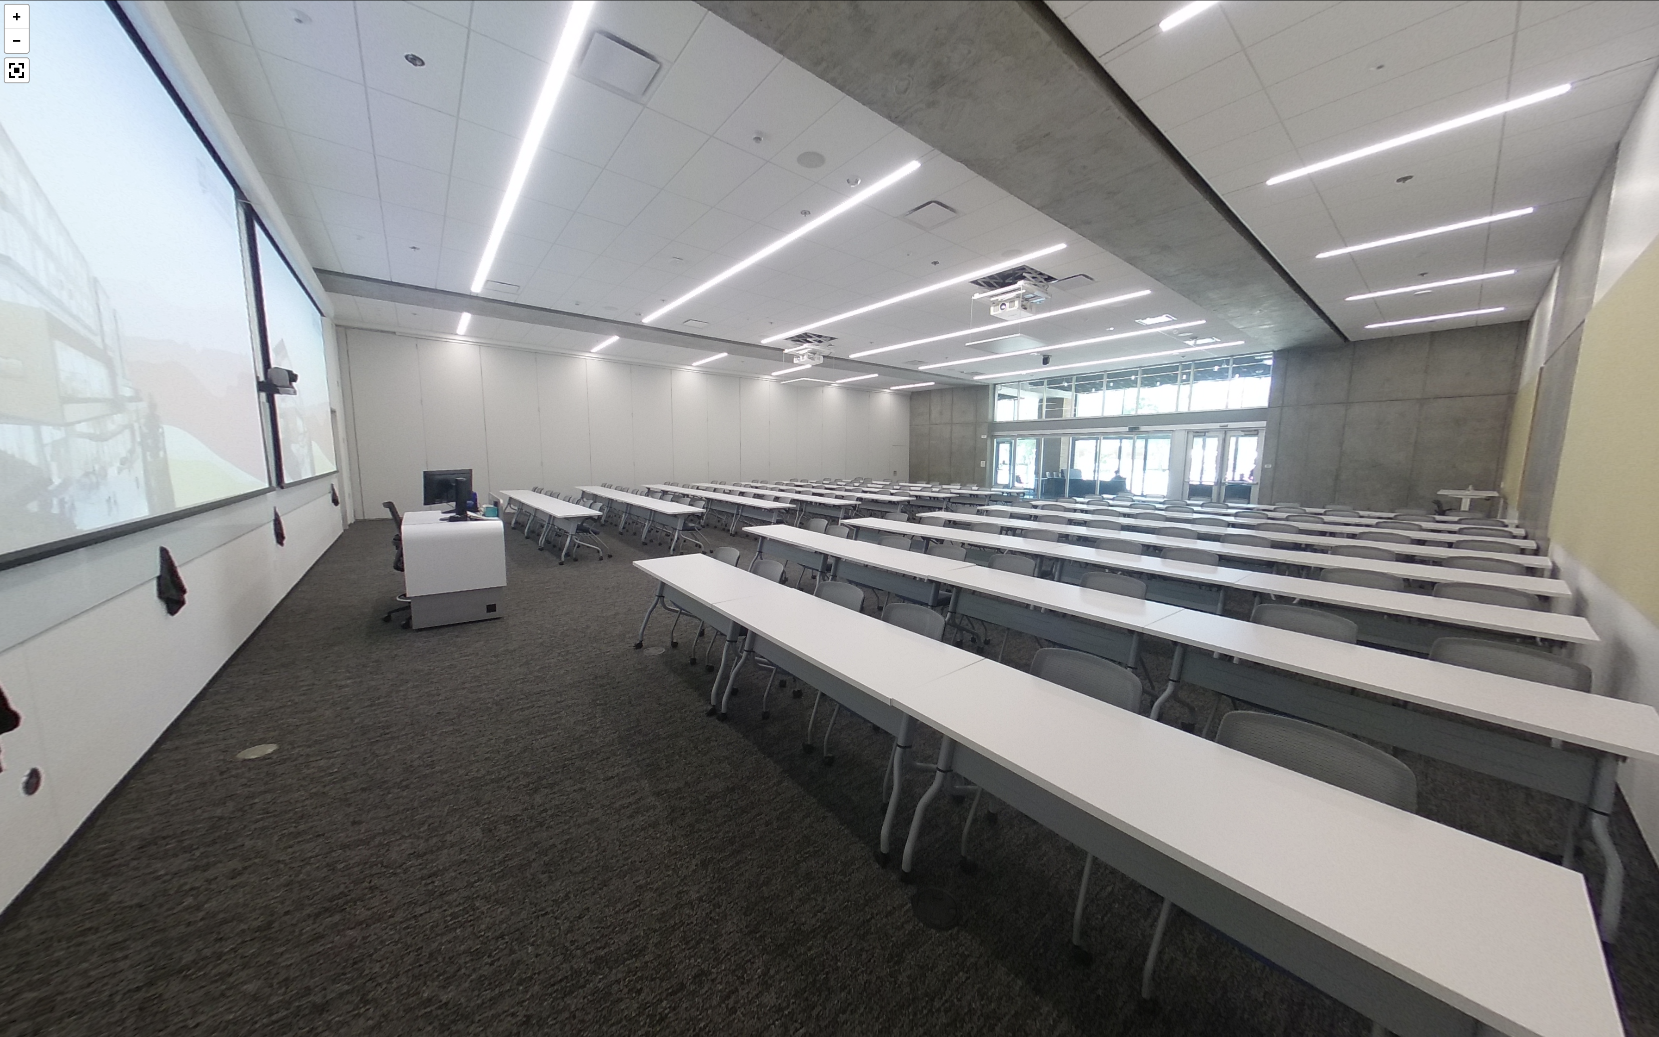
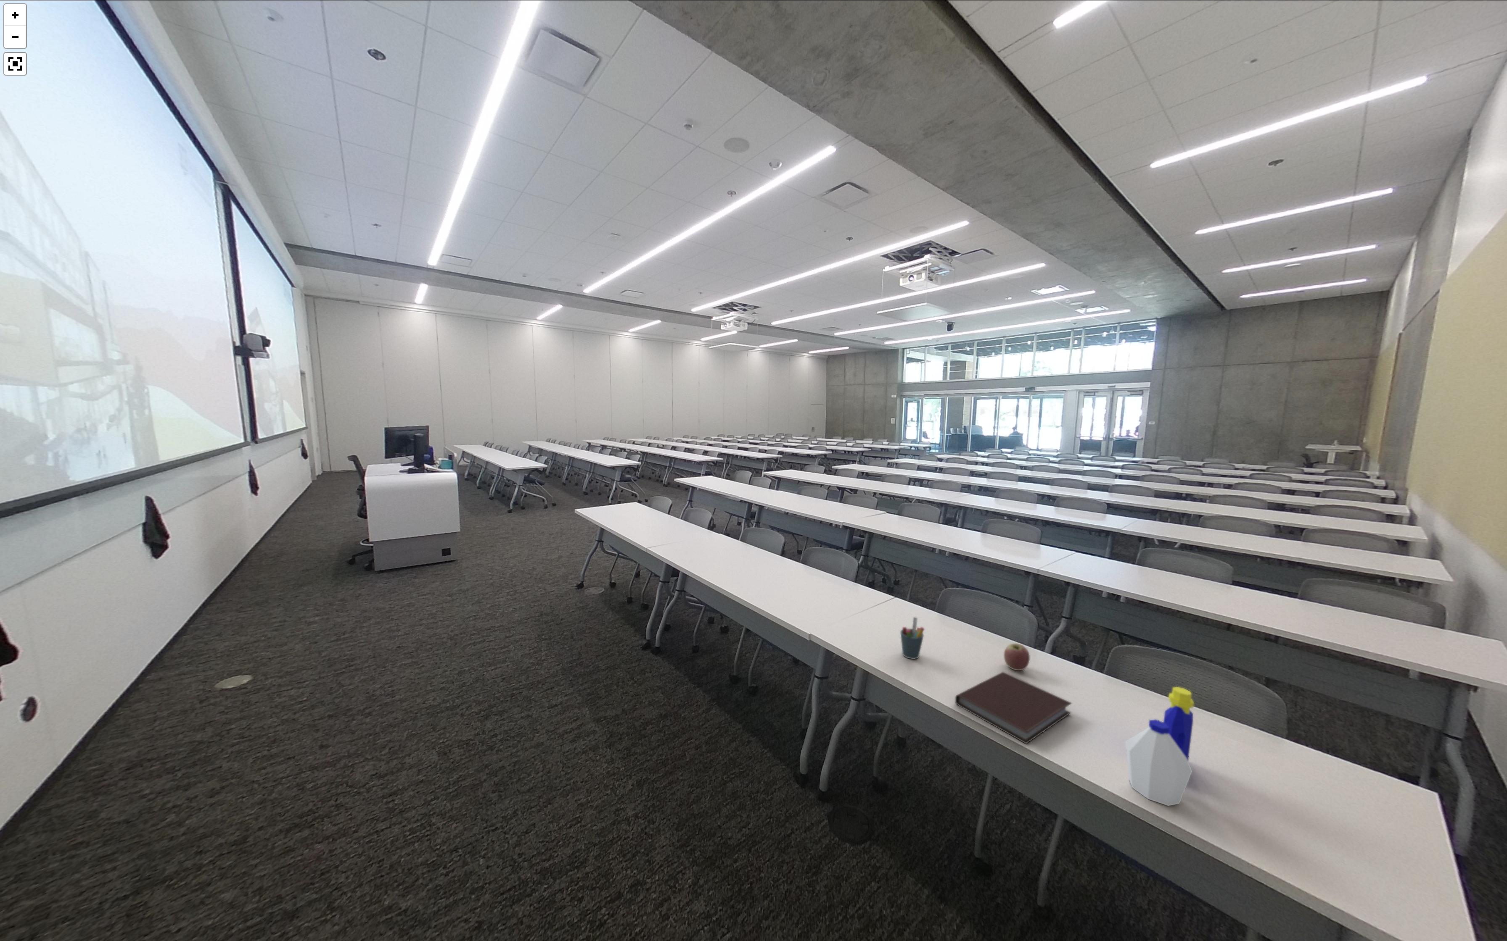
+ pen holder (912, 639)
+ apple (1017, 656)
+ bottle (1166, 738)
+ notebook (1012, 704)
